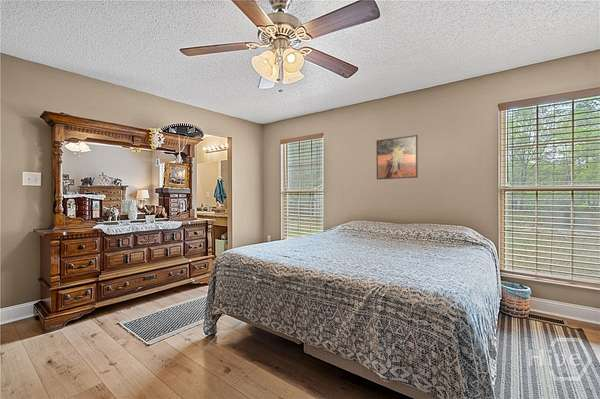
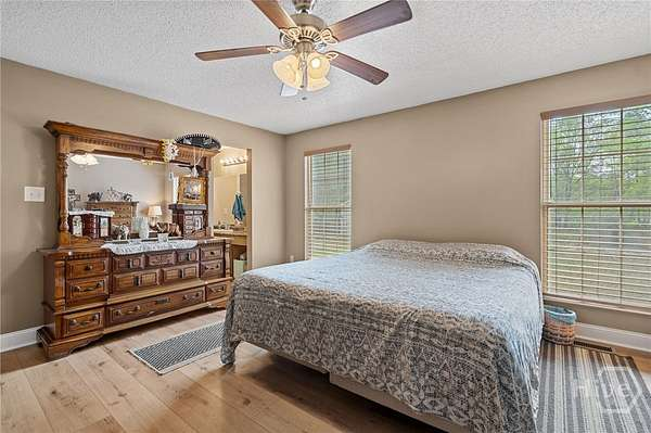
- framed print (396, 158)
